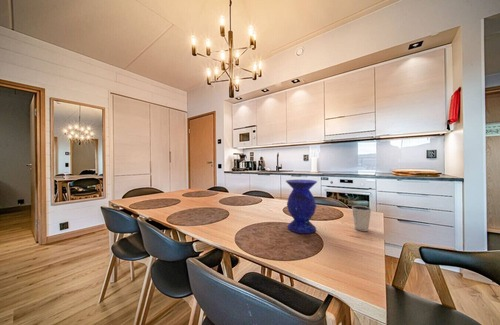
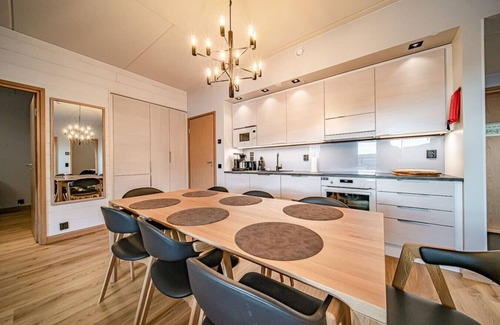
- vase (301, 204)
- dixie cup (361, 218)
